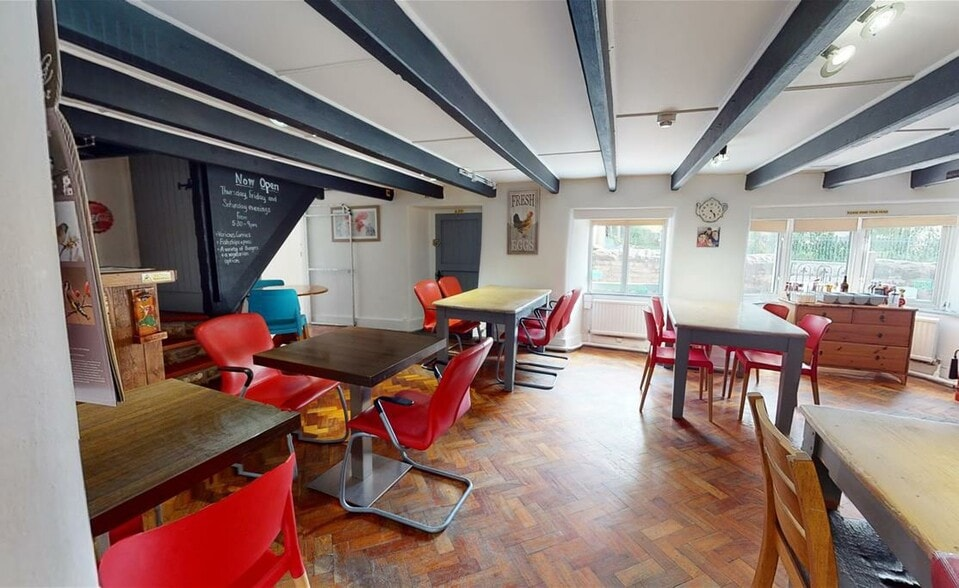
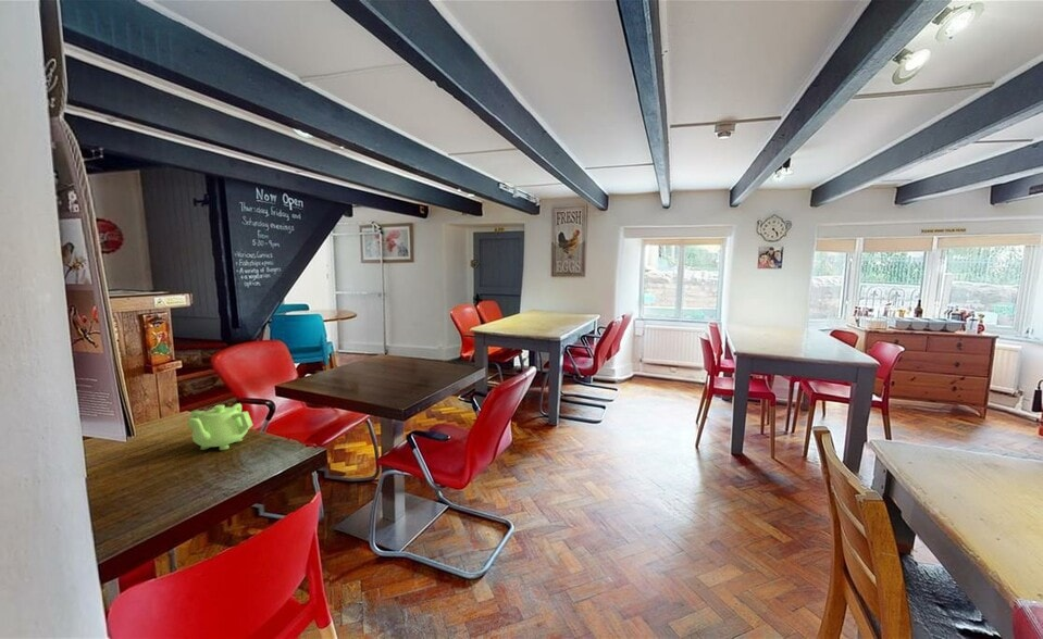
+ teapot (219, 425)
